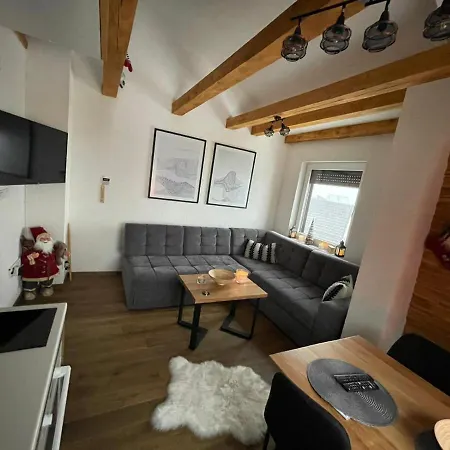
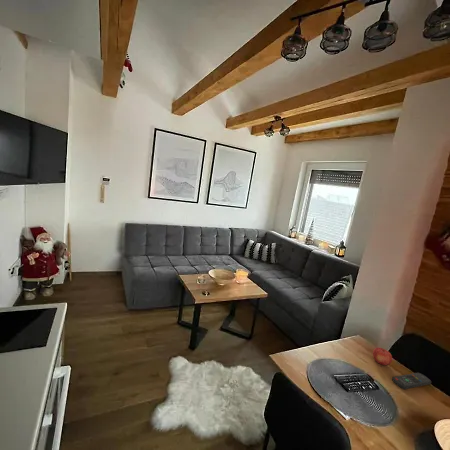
+ fruit (382, 355)
+ remote control (411, 380)
